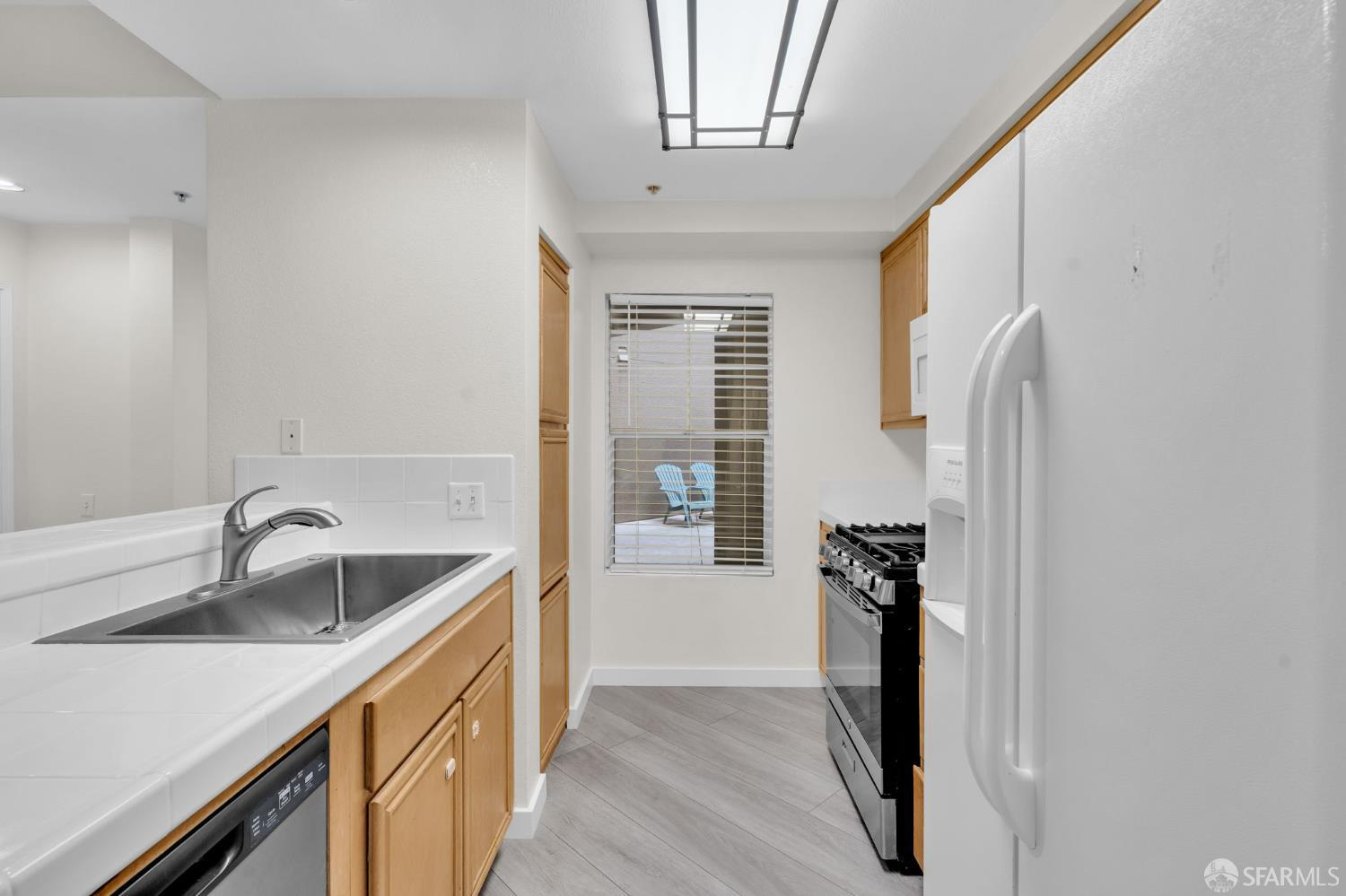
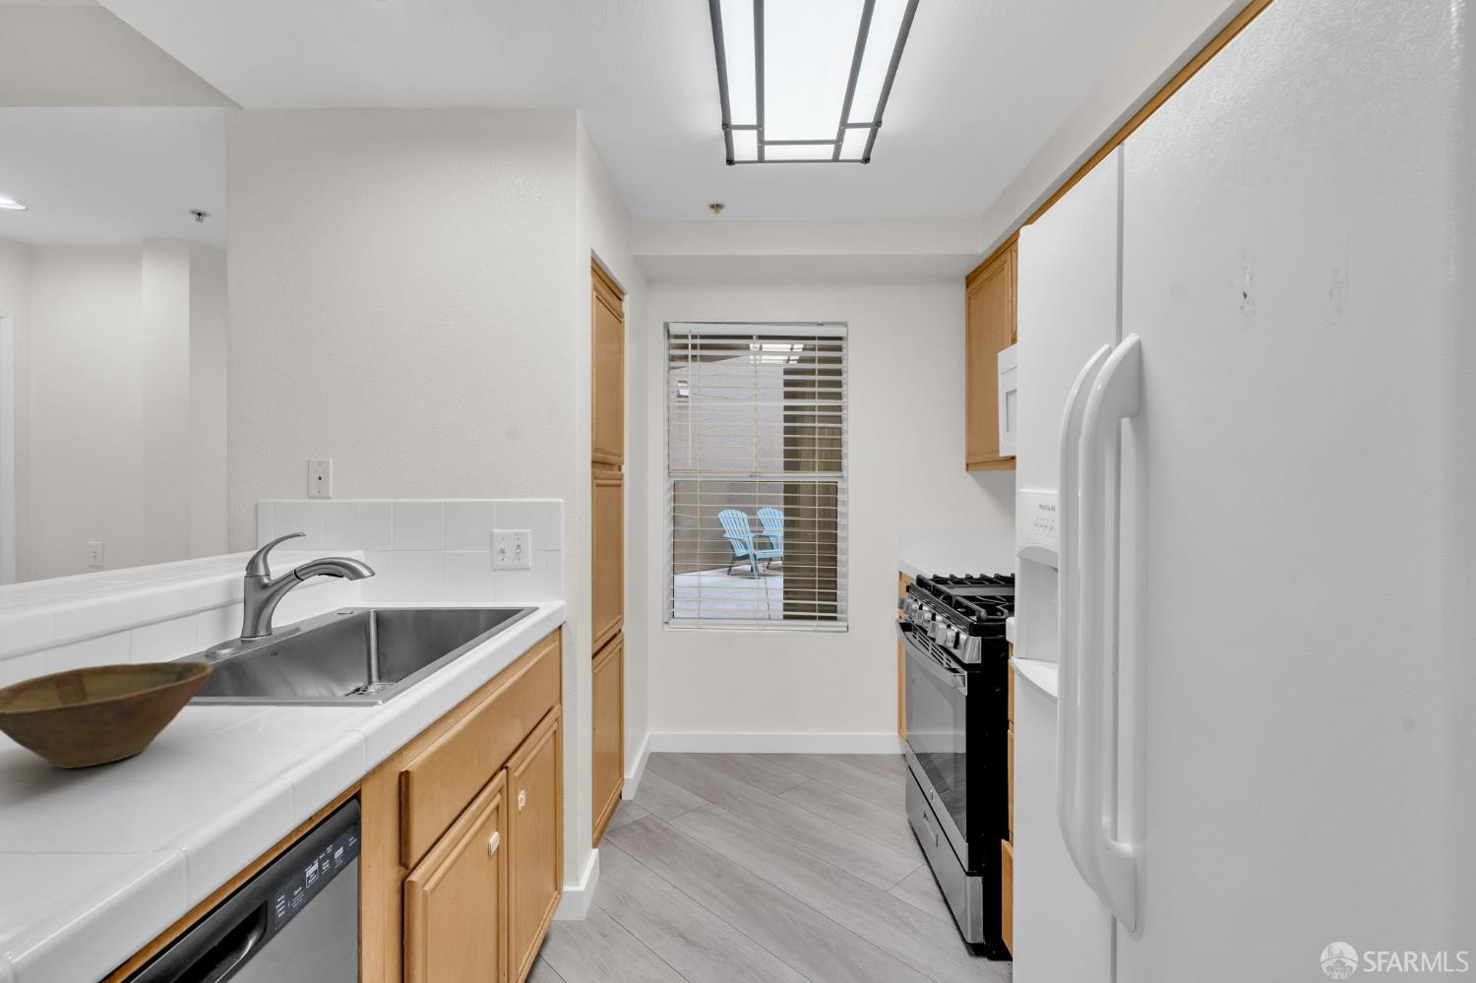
+ bowl (106, 716)
